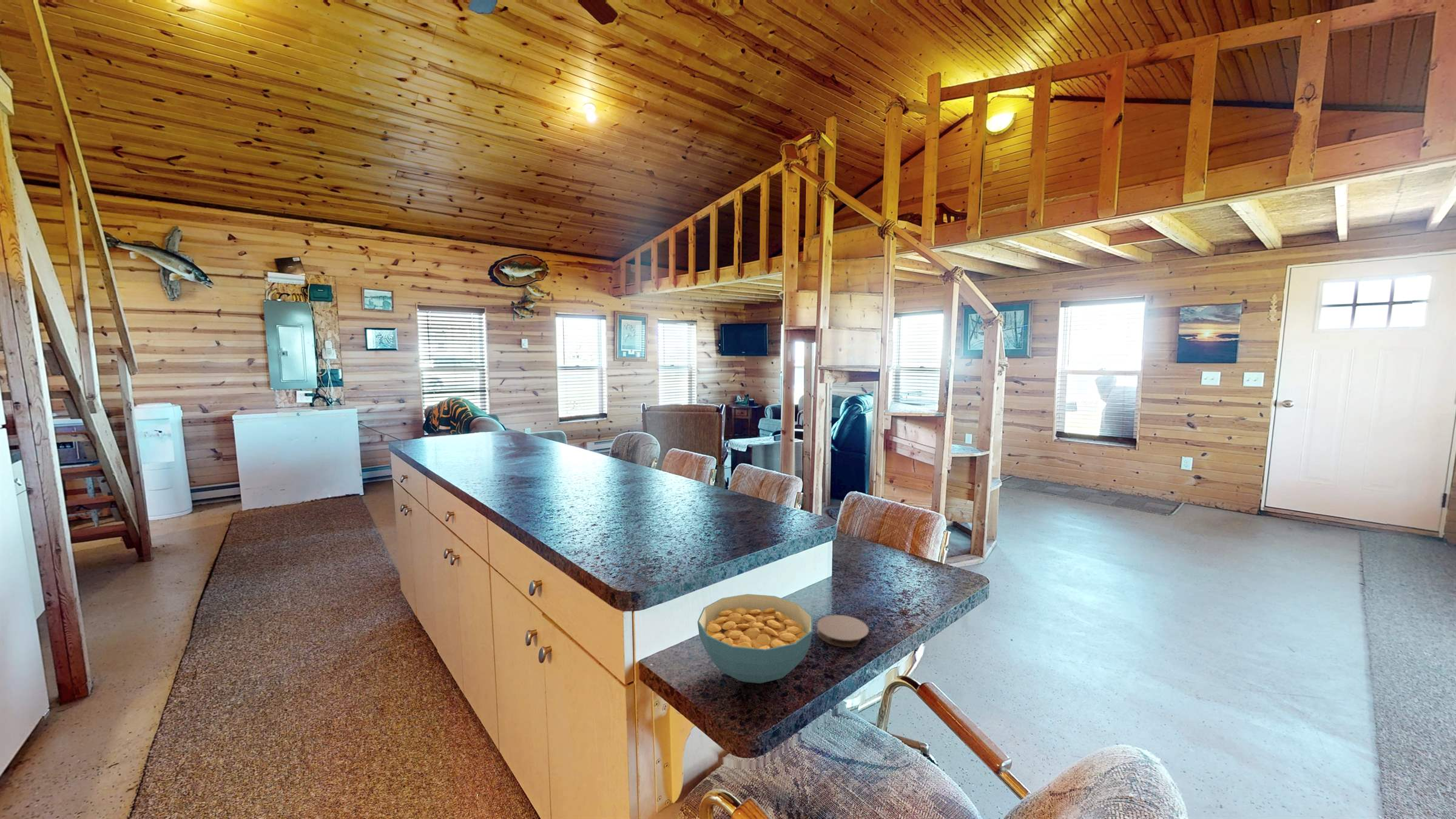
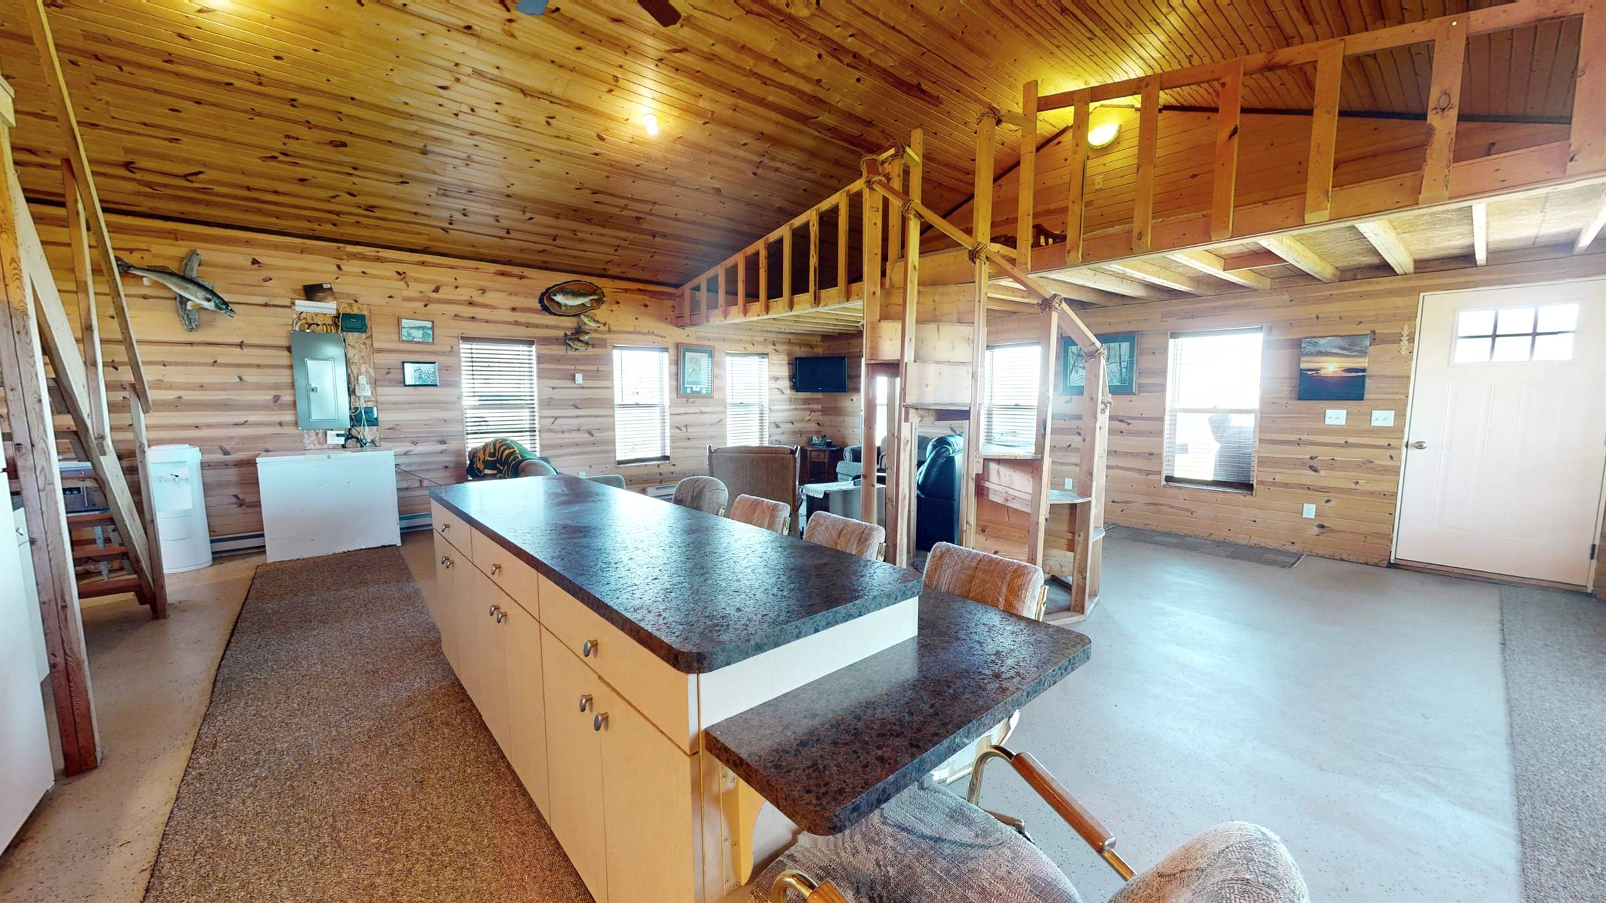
- coaster (842, 630)
- cereal bowl (755, 645)
